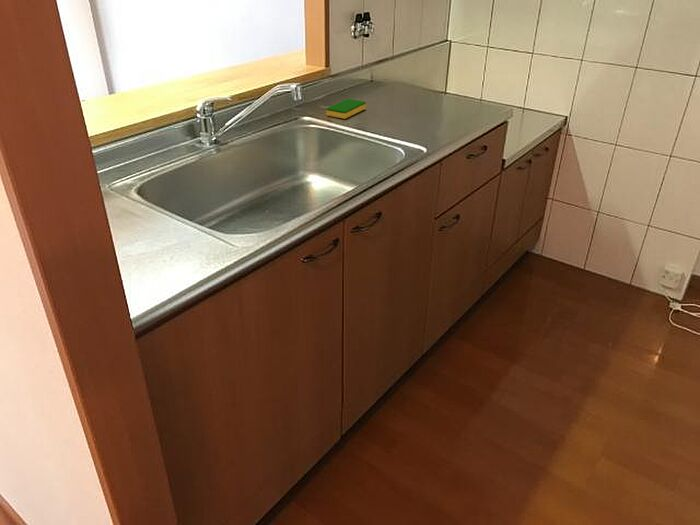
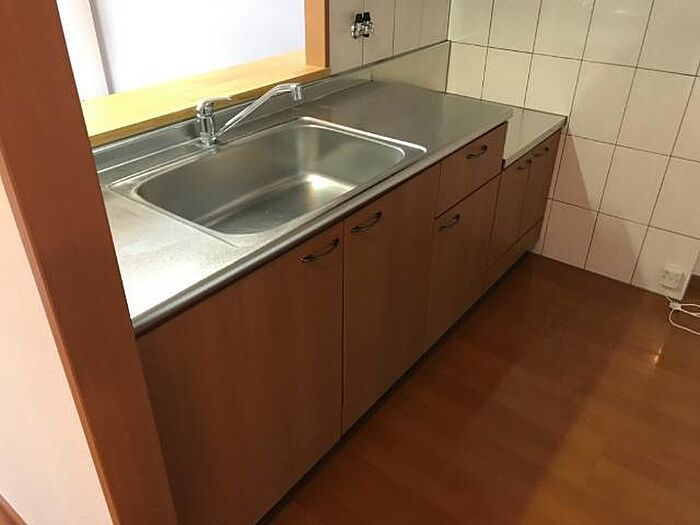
- dish sponge (346, 108)
